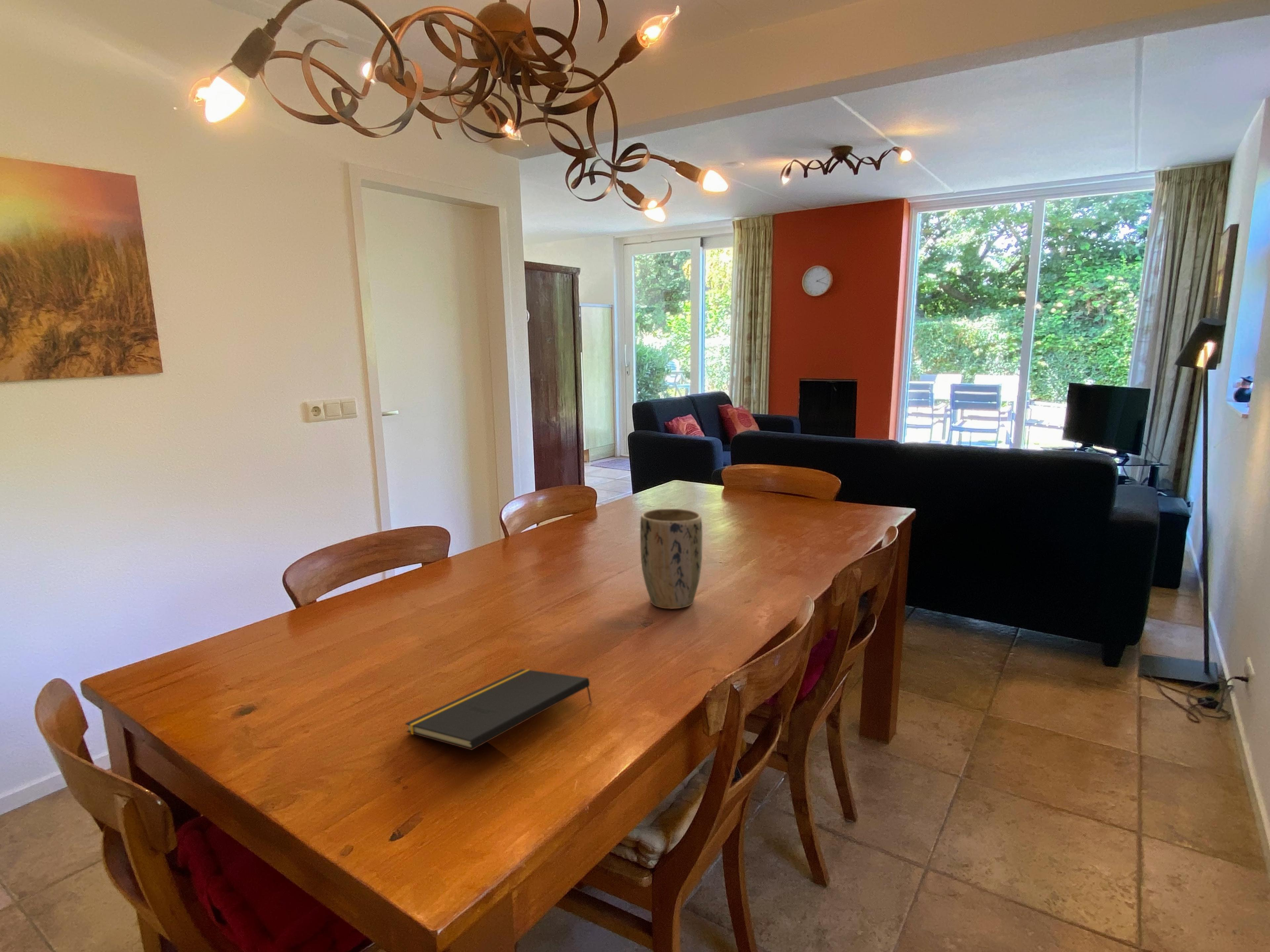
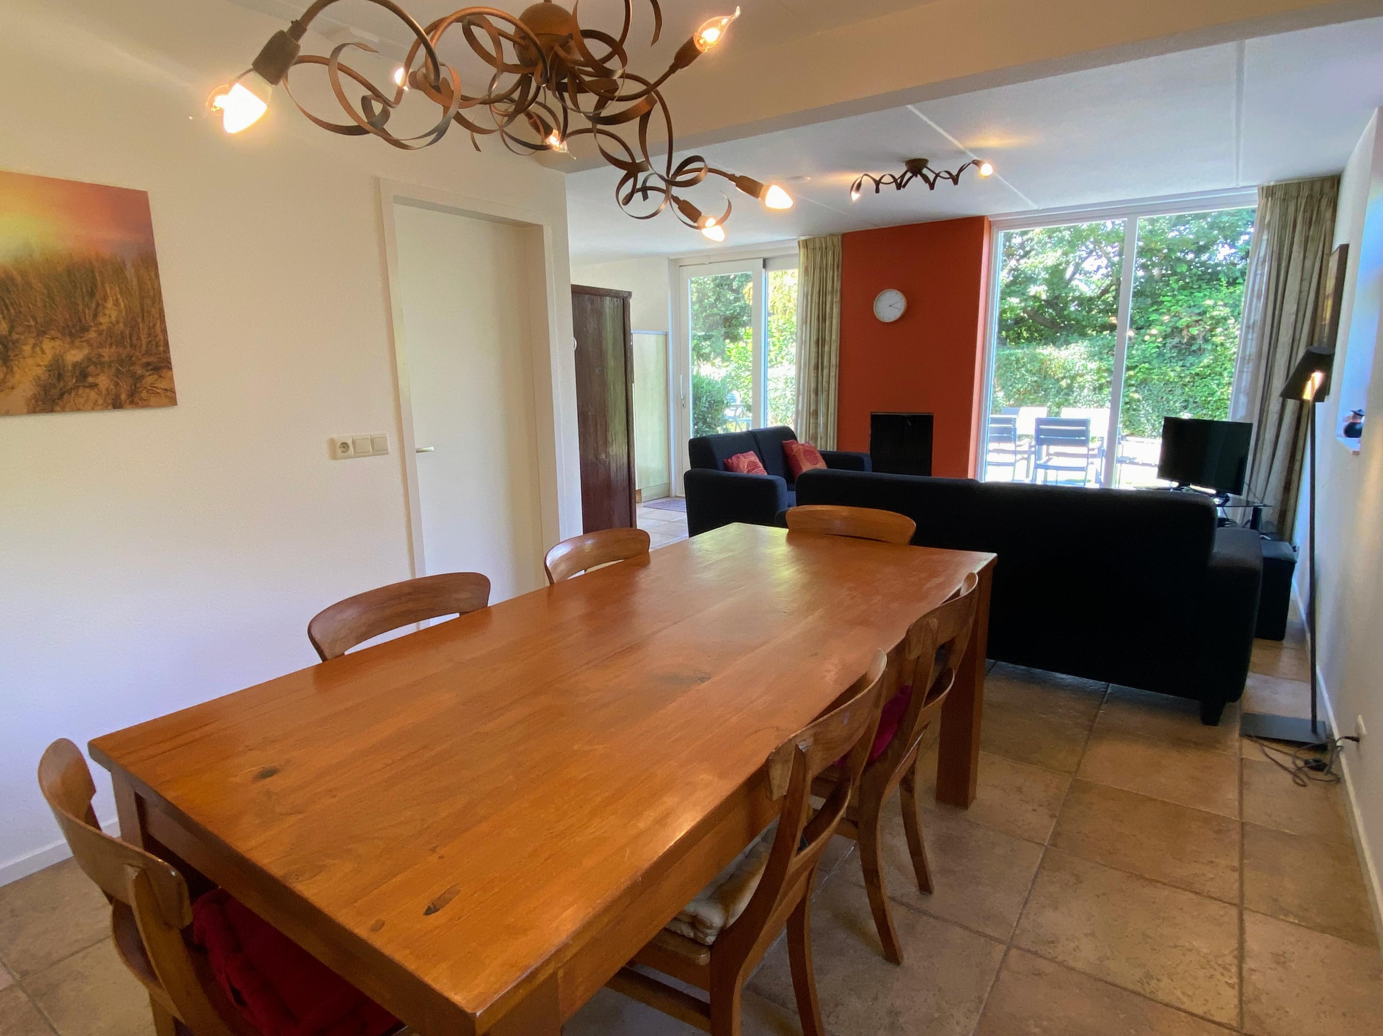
- plant pot (671, 558)
- notepad (500, 704)
